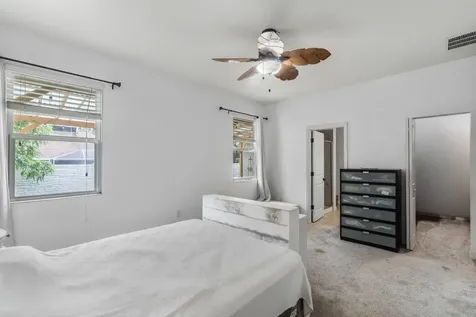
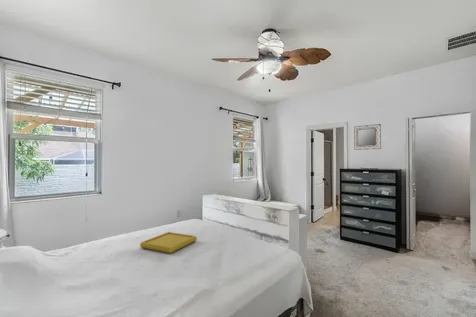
+ home mirror (366, 137)
+ serving tray (169, 241)
